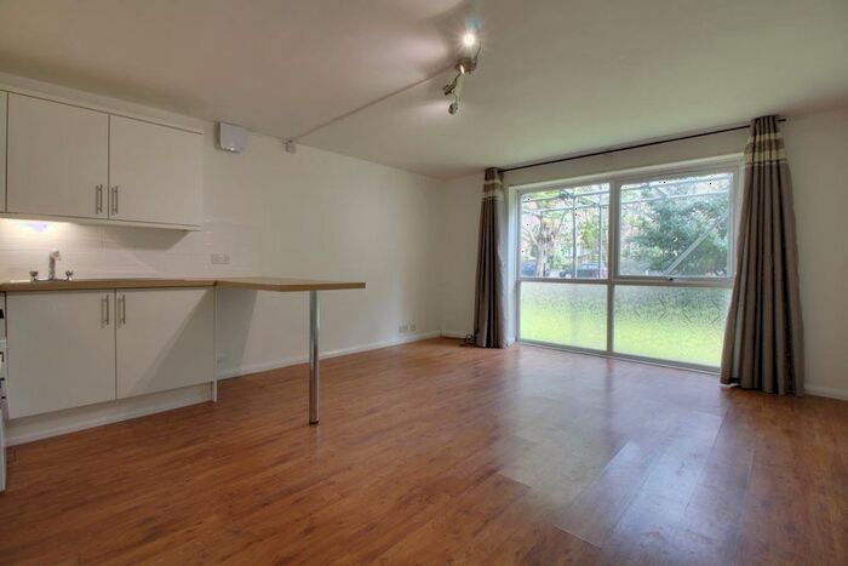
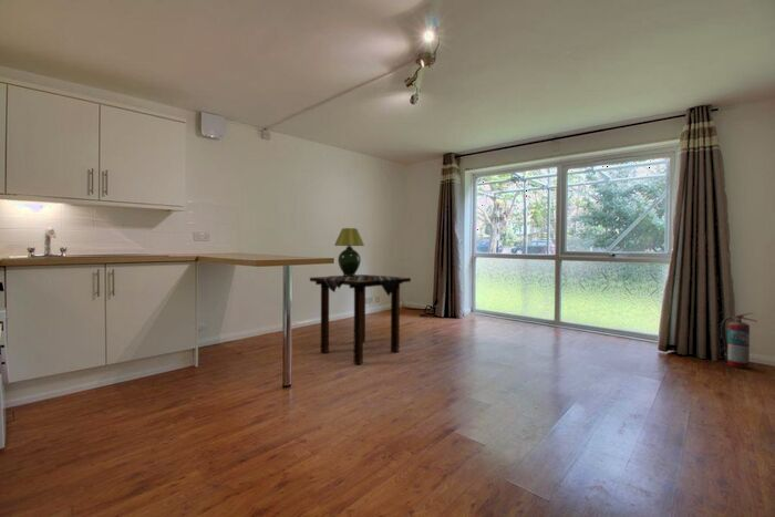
+ fire extinguisher (737, 339)
+ side table (360, 314)
+ table lamp (349, 251)
